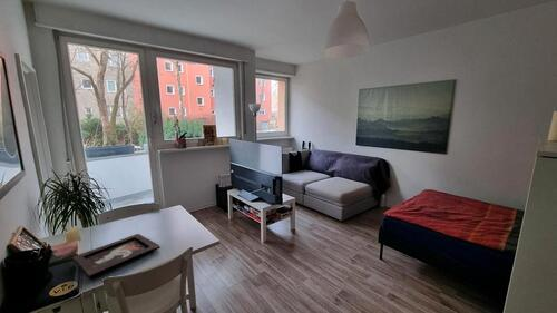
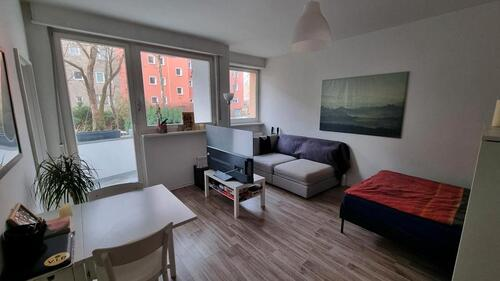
- decorative tray (118, 253)
